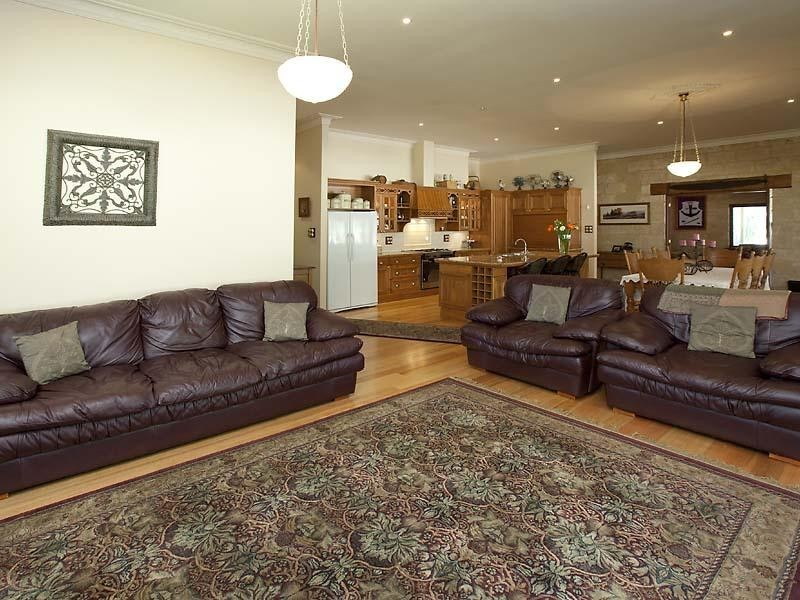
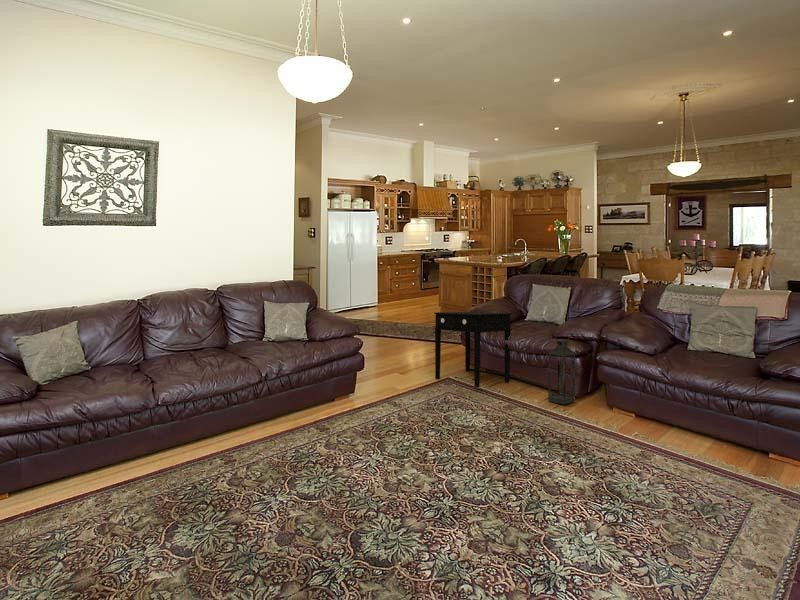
+ side table (469, 346)
+ lantern (561, 365)
